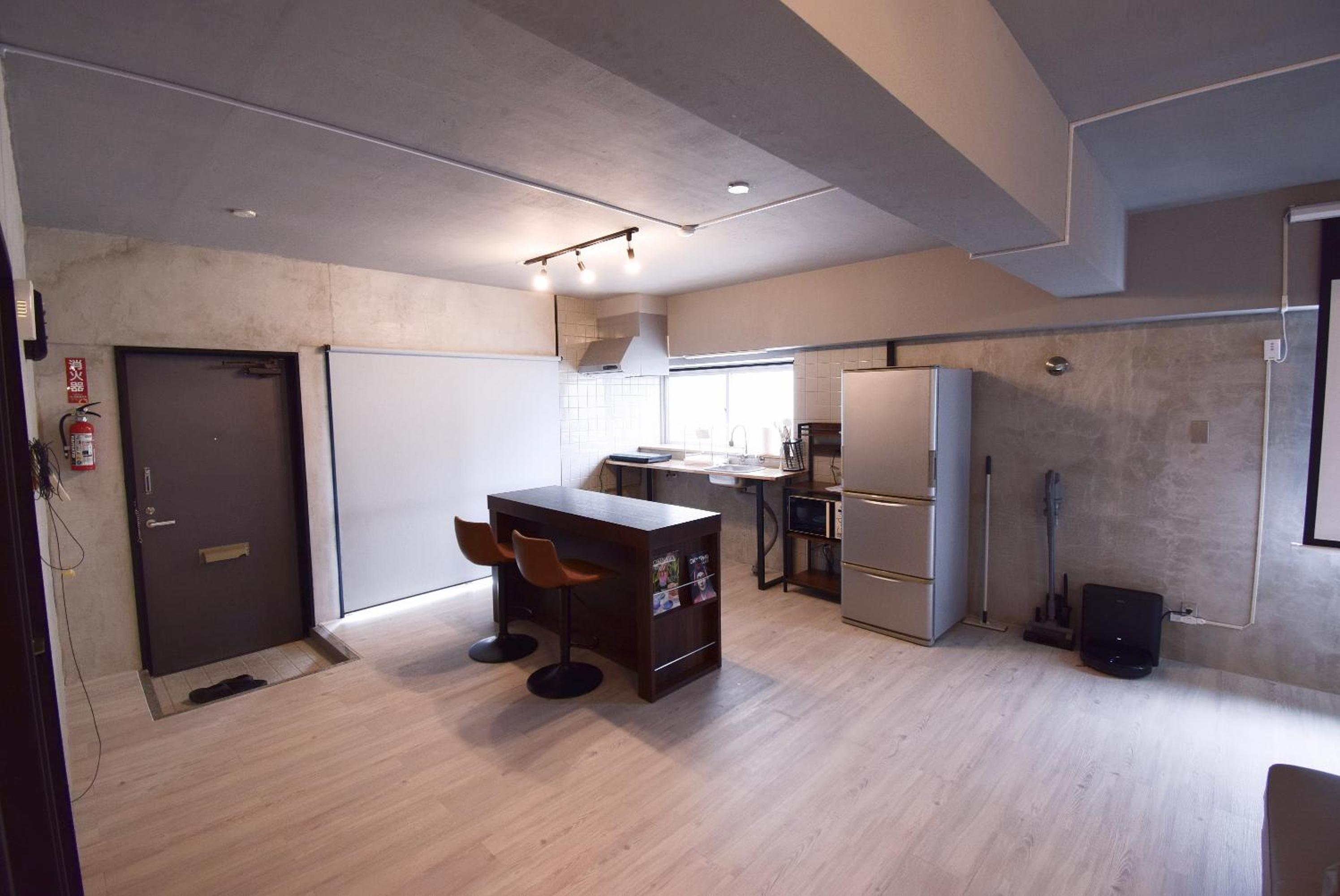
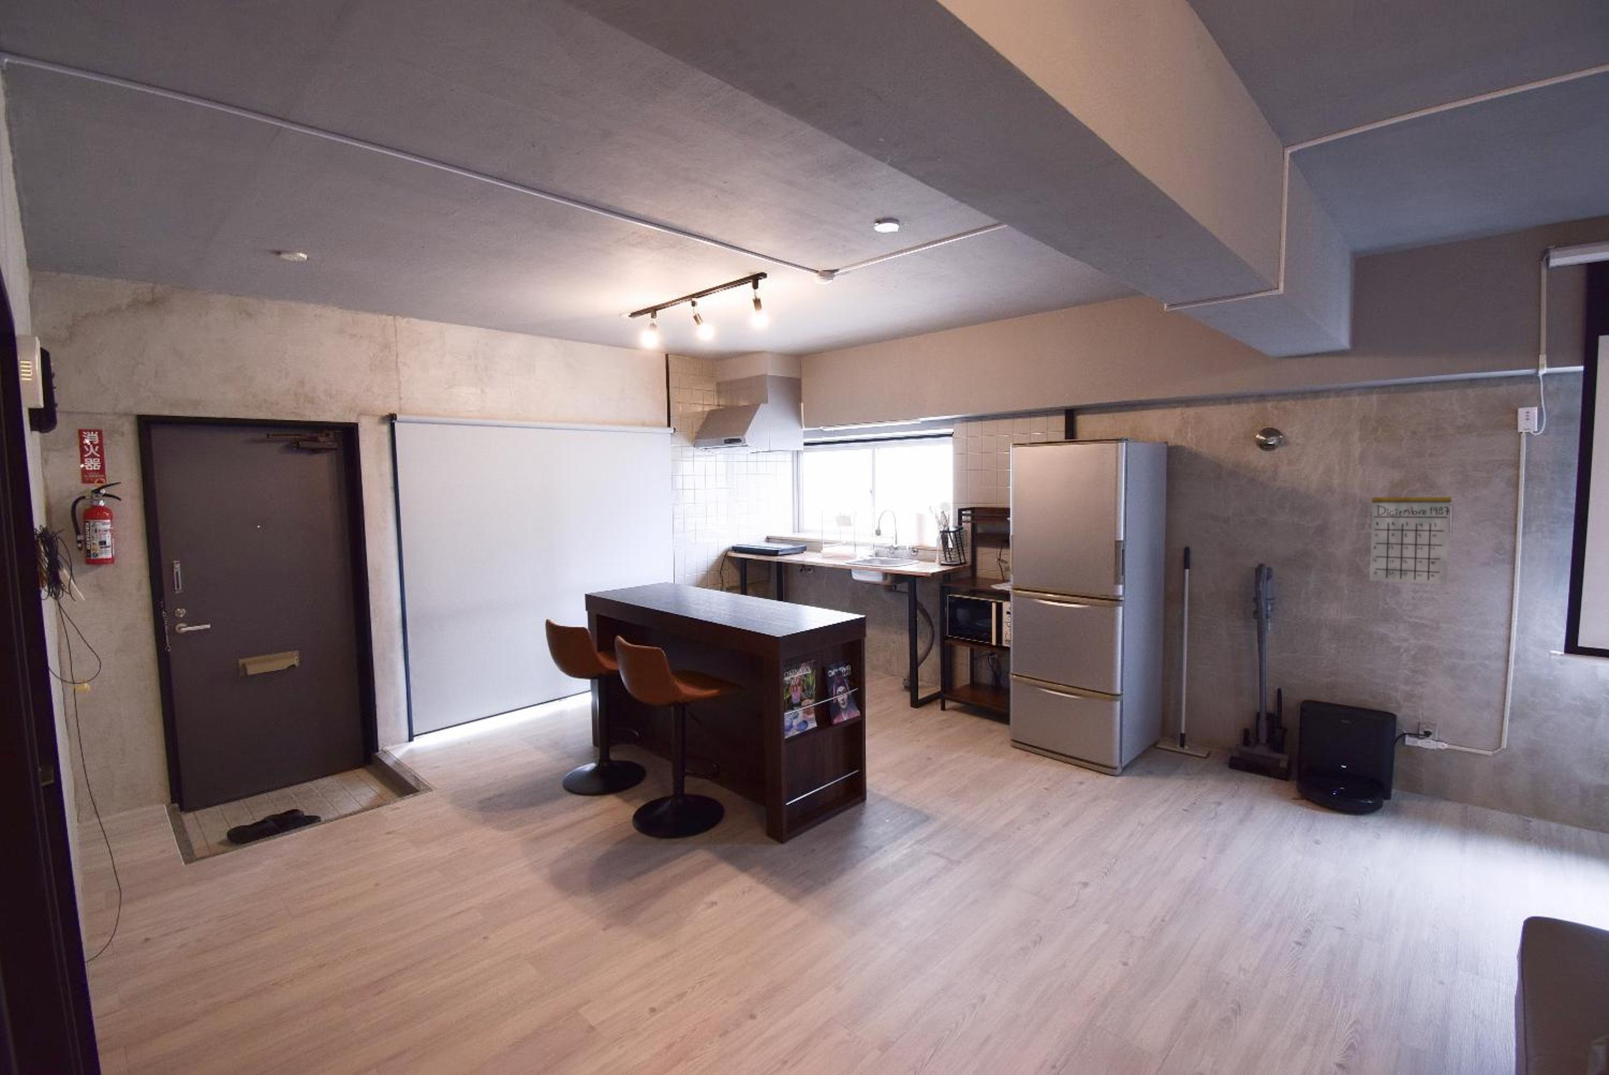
+ calendar (1410, 530)
